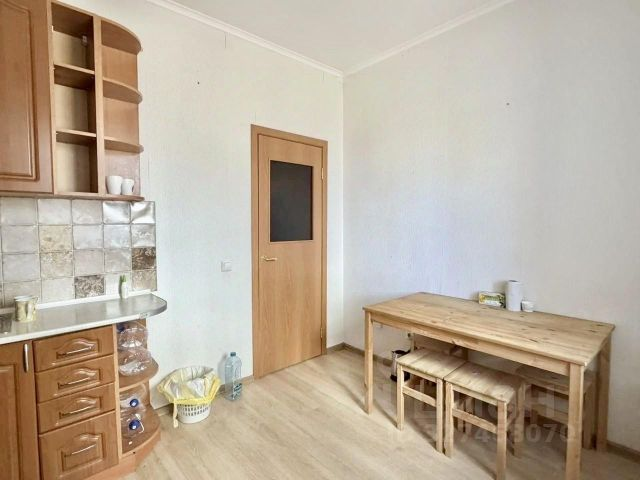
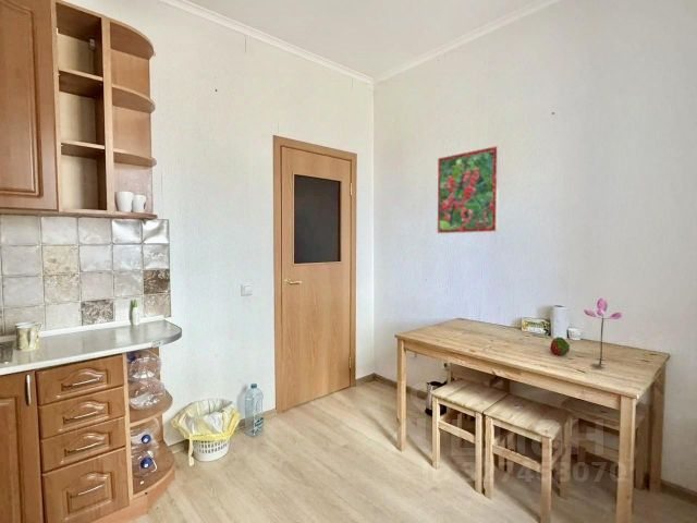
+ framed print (466, 192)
+ flower (601, 333)
+ fruit (560, 345)
